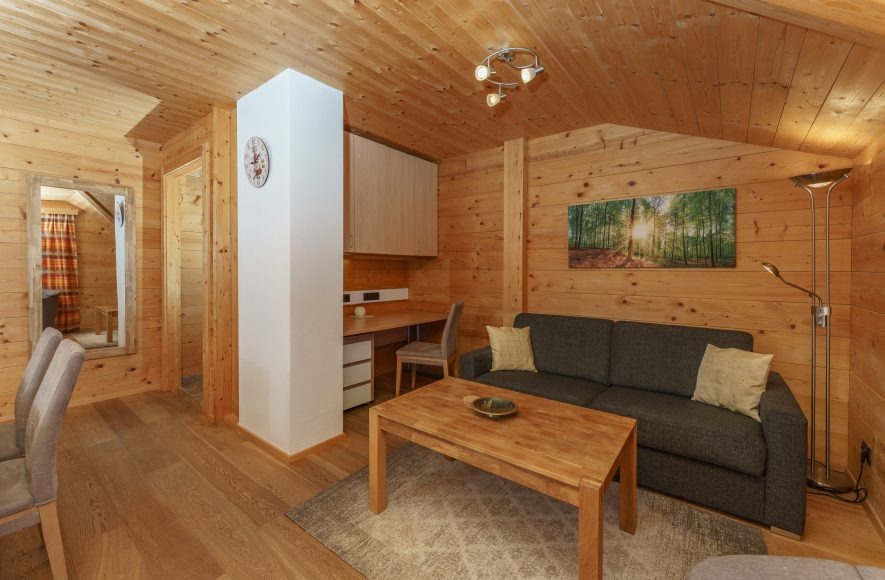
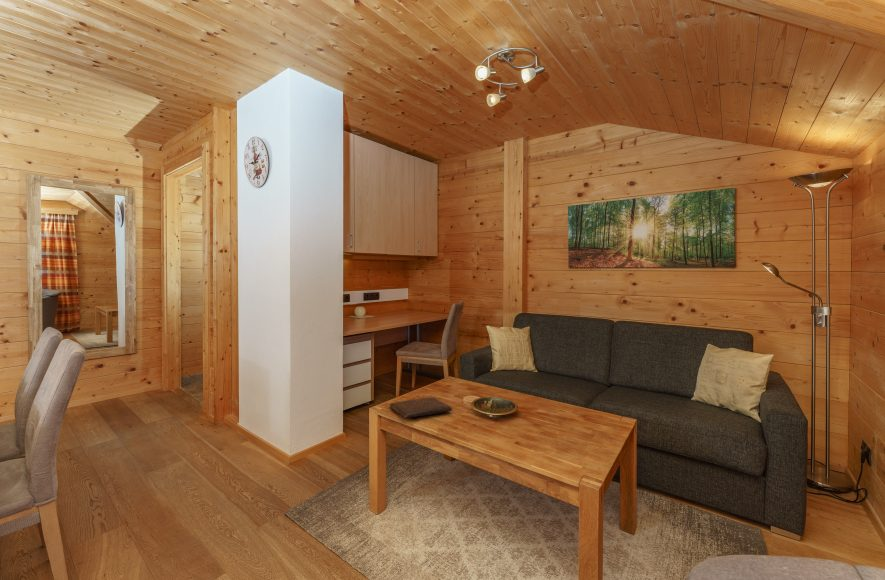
+ book (420, 406)
